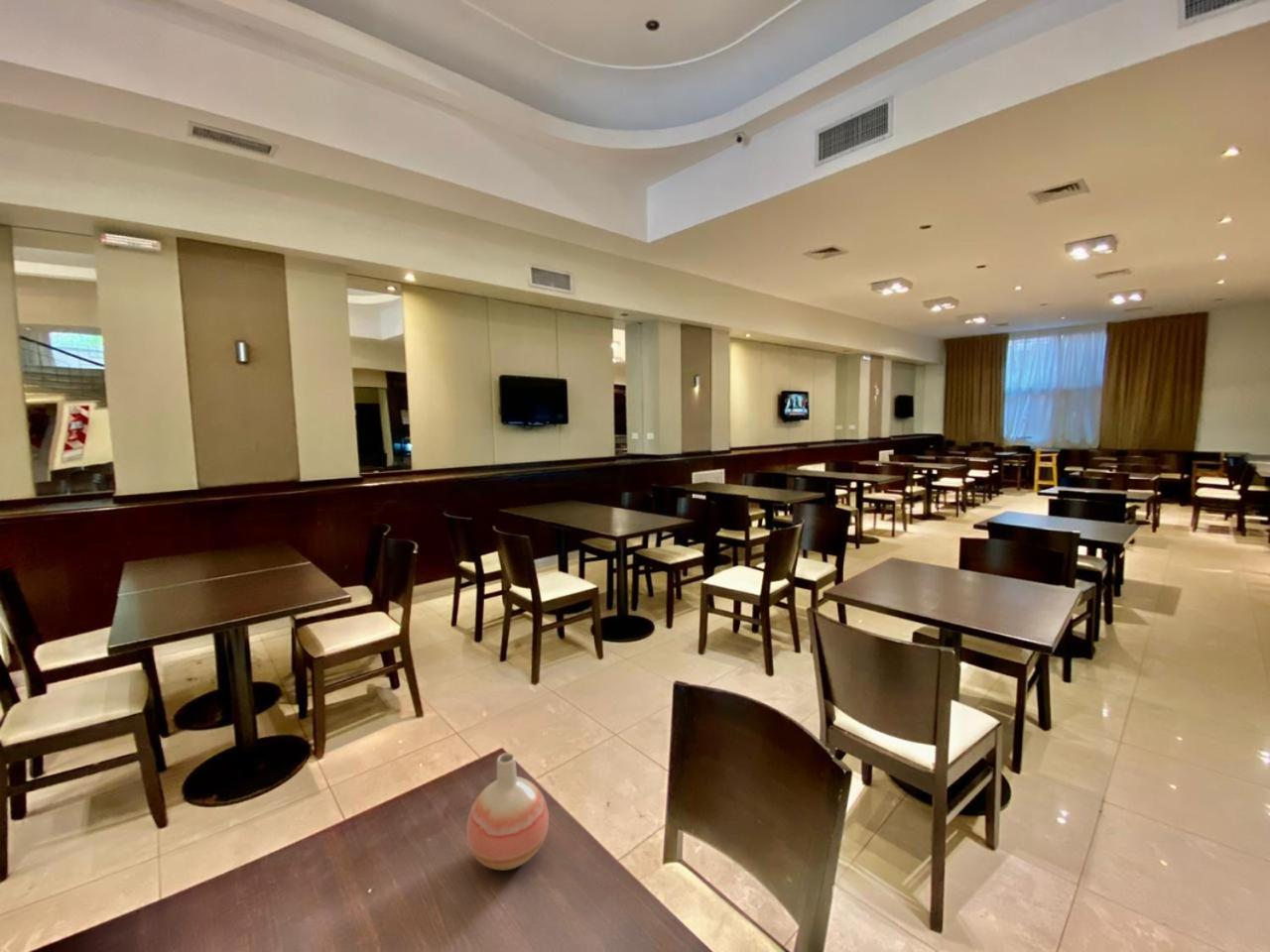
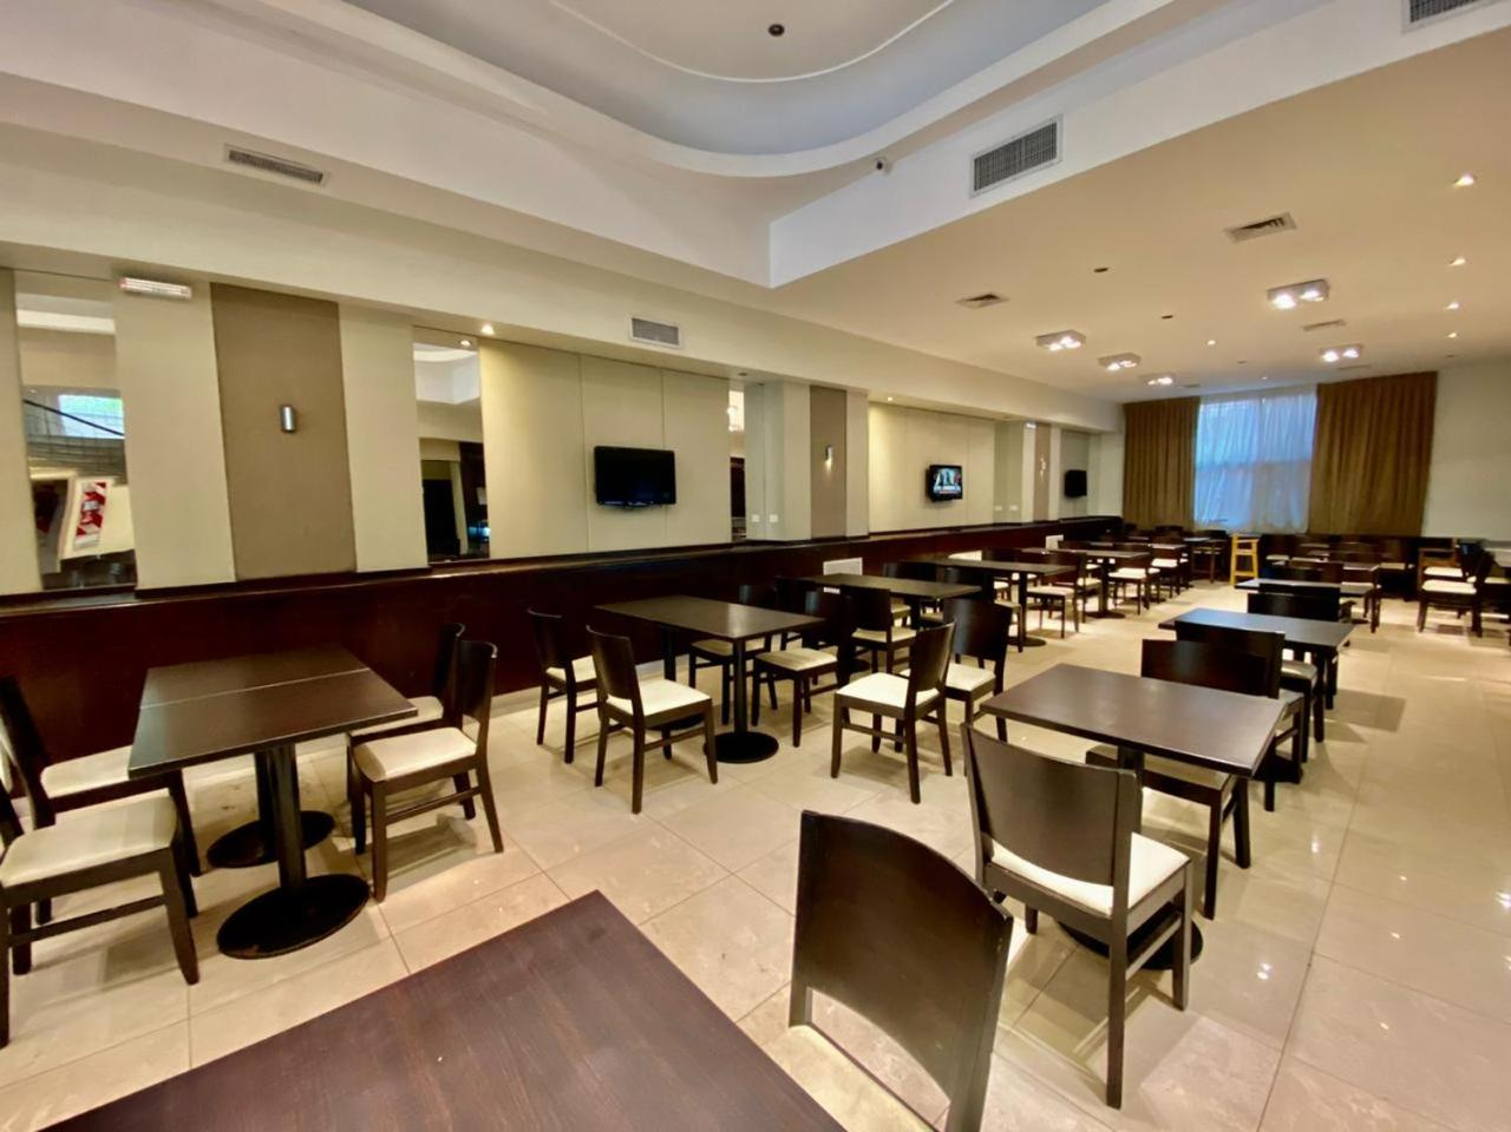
- vase (507, 806)
